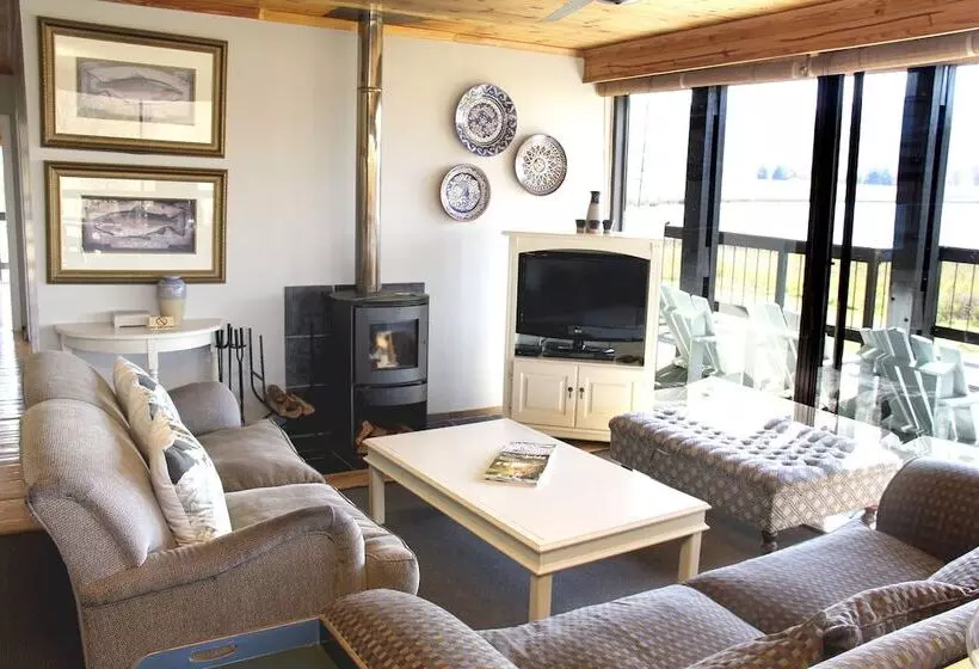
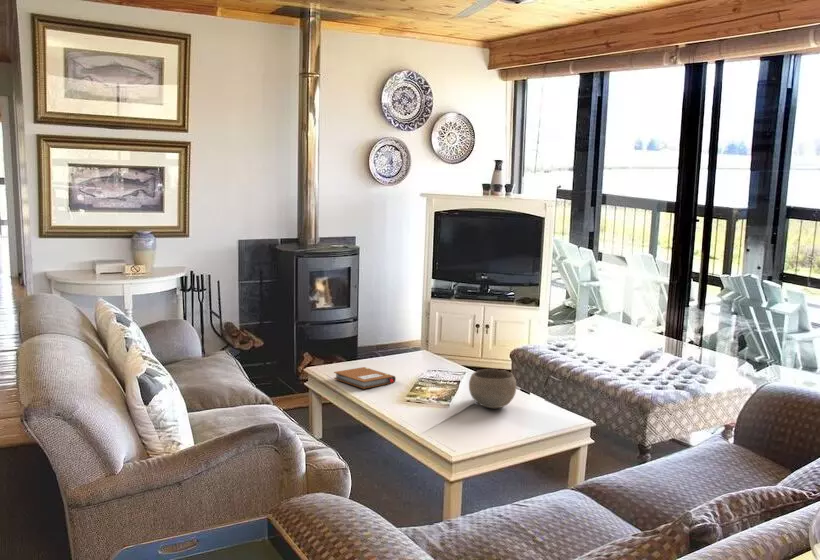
+ notebook (365, 377)
+ bowl (492, 389)
